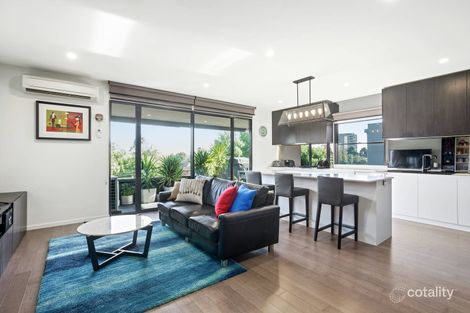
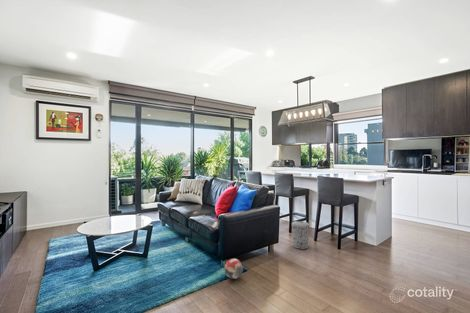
+ ball (232, 269)
+ trash can (300, 233)
